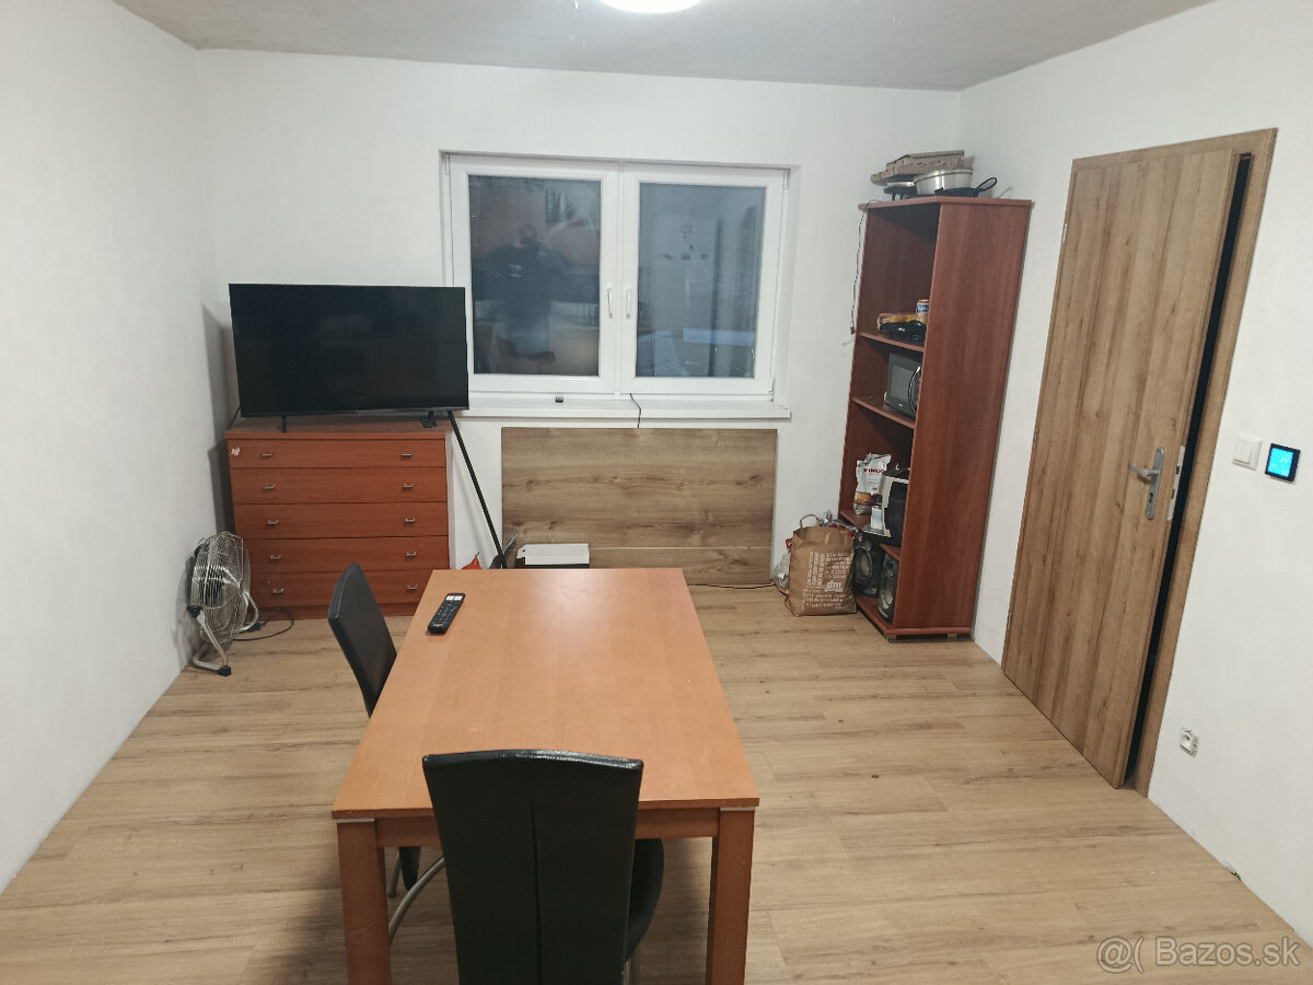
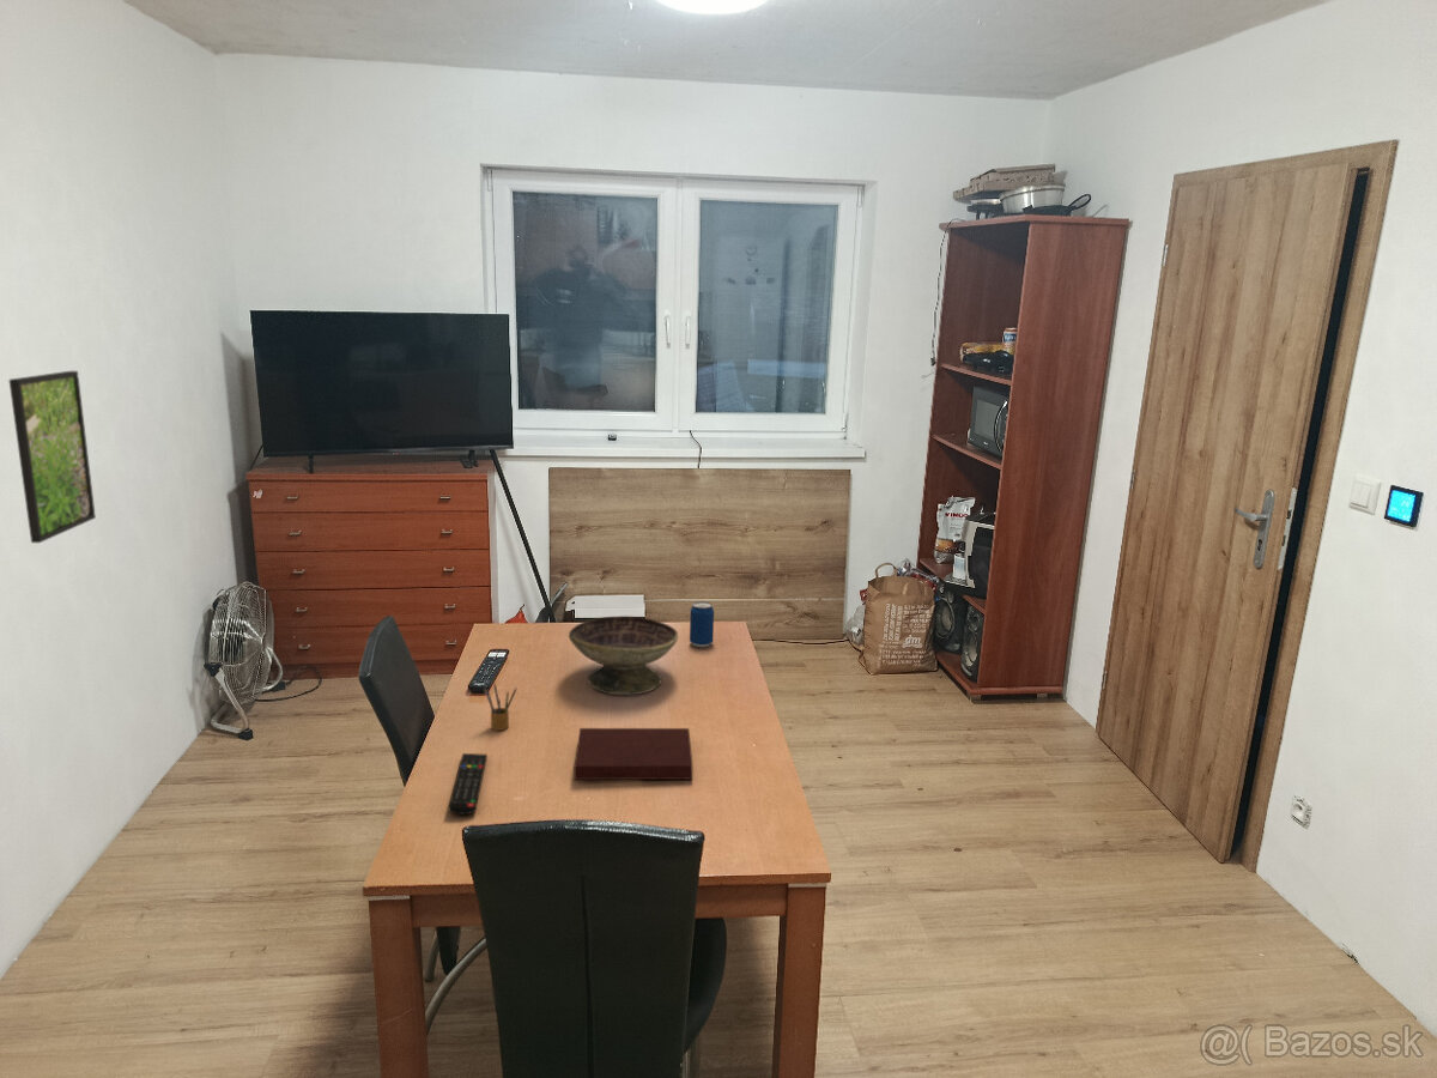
+ pencil box (499, 707)
+ beverage can (702, 624)
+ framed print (55, 454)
+ decorative bowl (623, 654)
+ notebook (633, 752)
+ remote control (468, 782)
